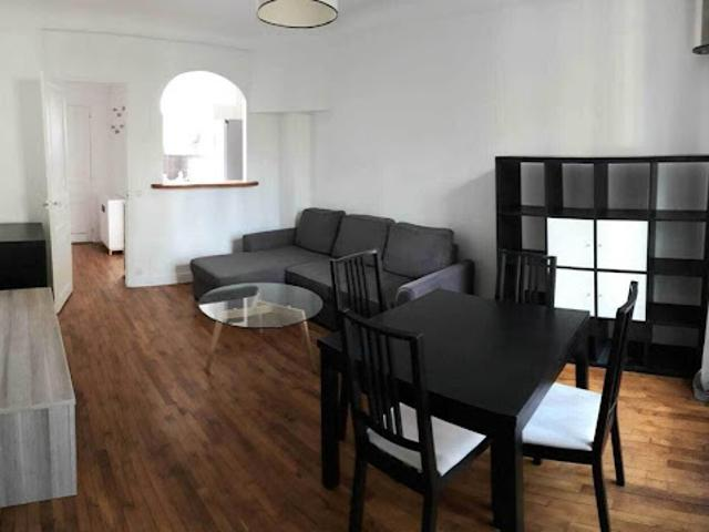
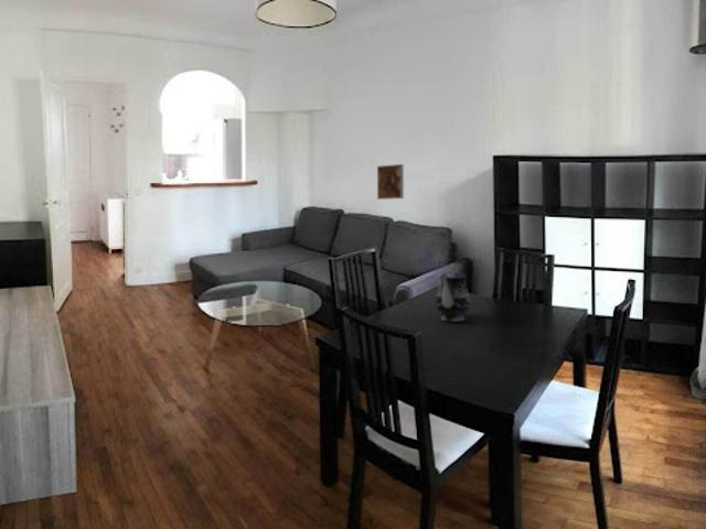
+ teapot (452, 291)
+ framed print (389, 182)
